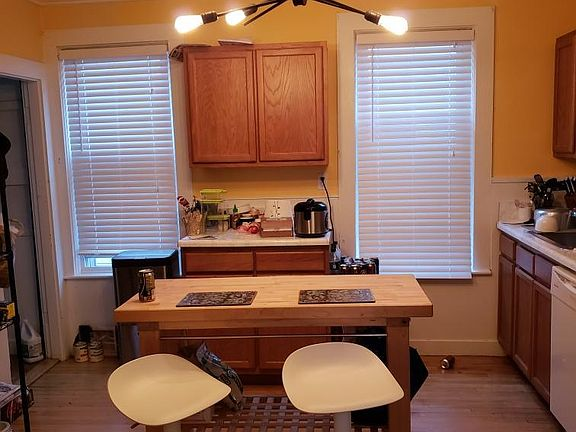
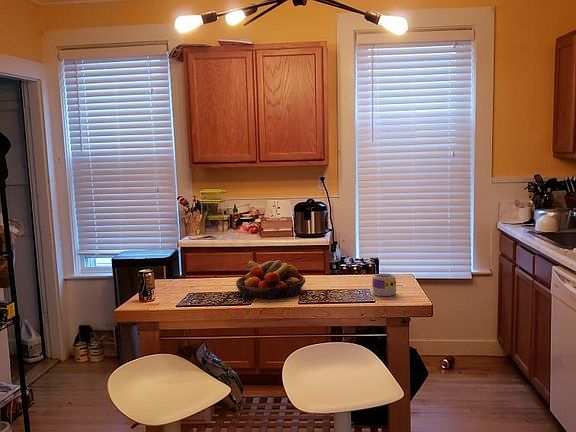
+ fruit bowl (269, 276)
+ mug (383, 283)
